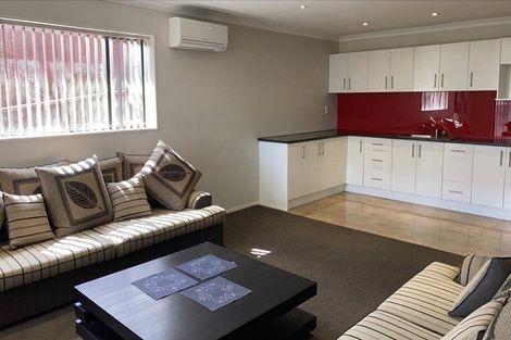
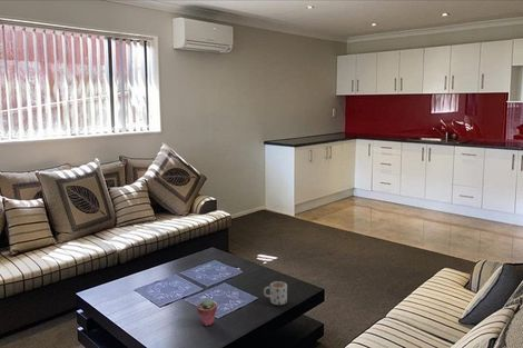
+ mug (275, 292)
+ potted succulent (207, 310)
